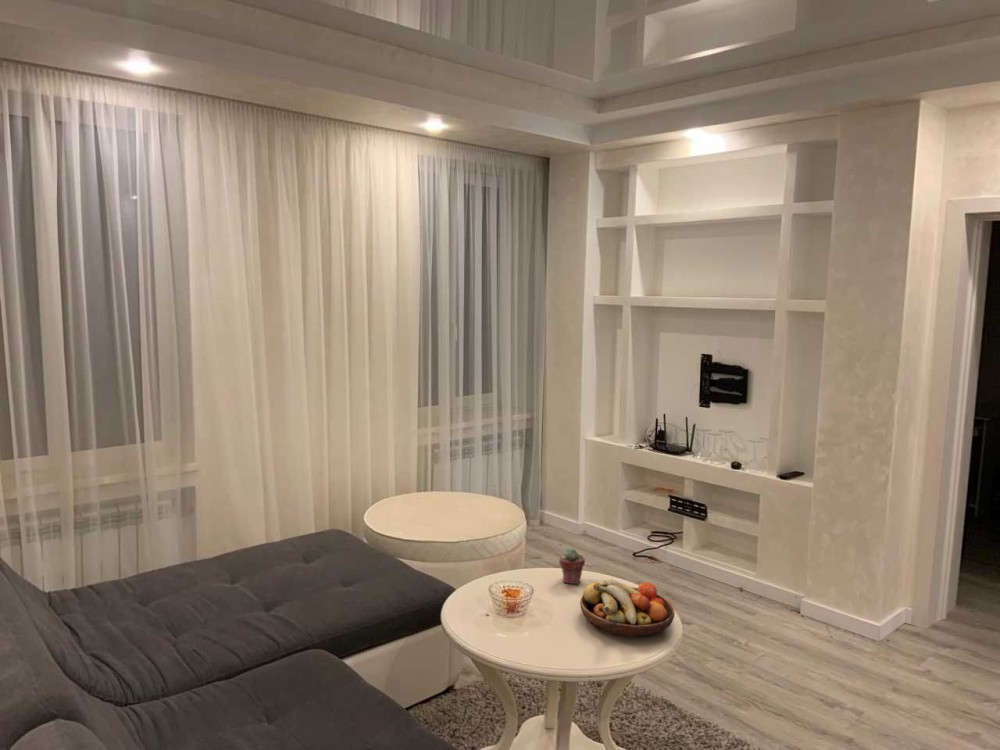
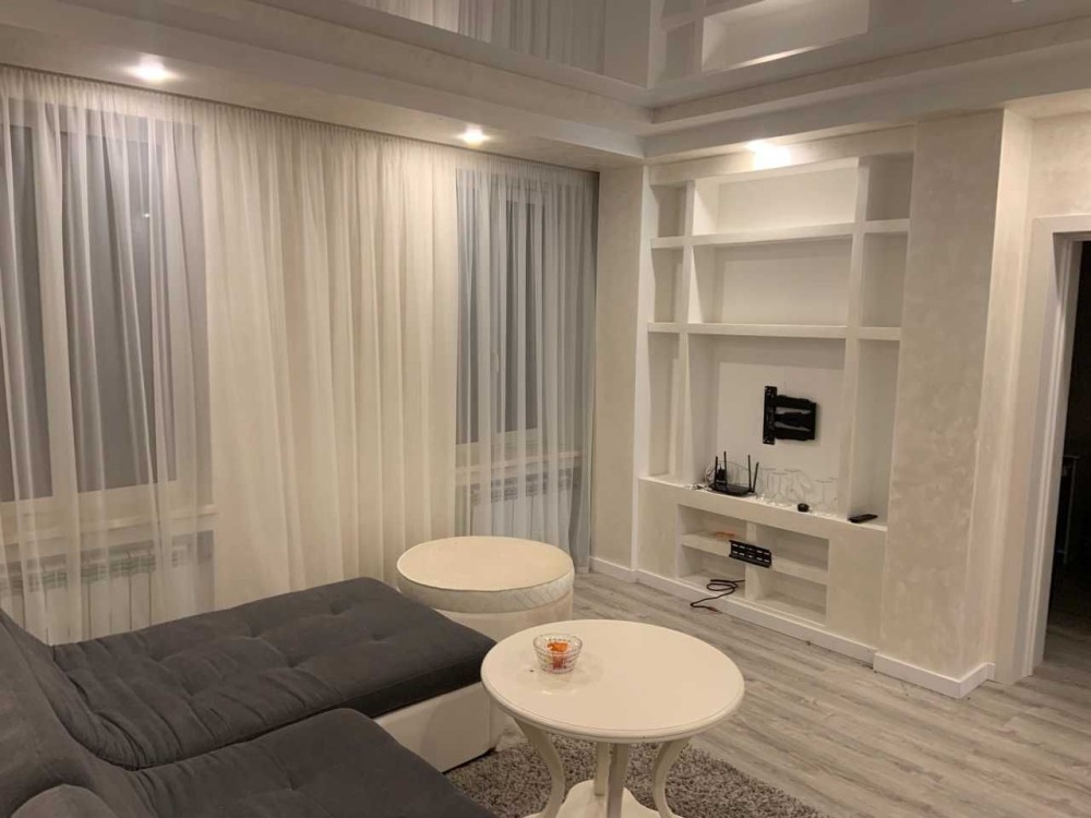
- fruit bowl (627, 601)
- potted succulent (571, 564)
